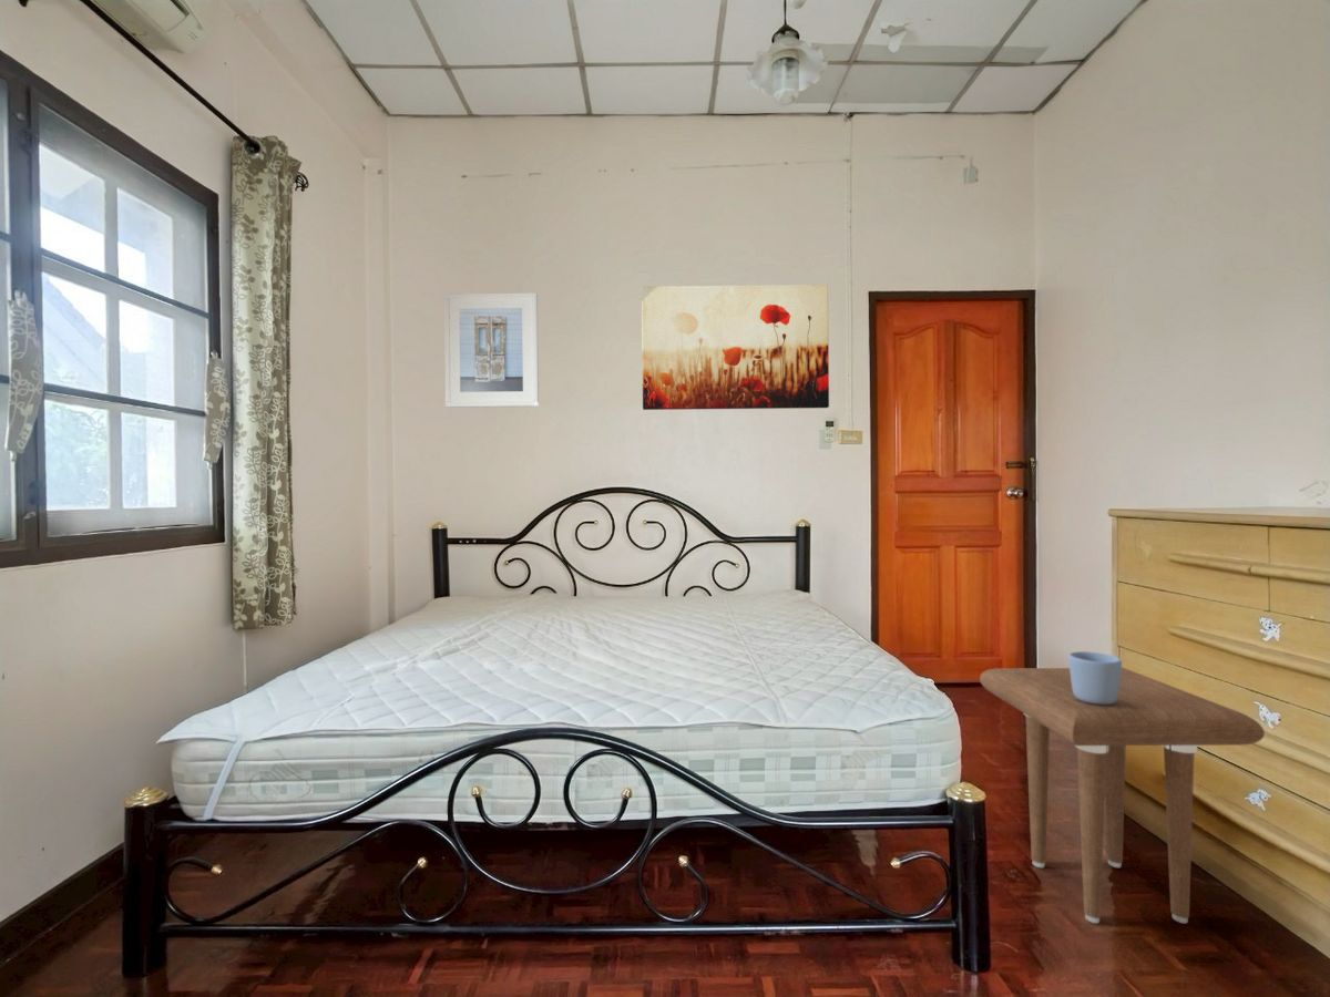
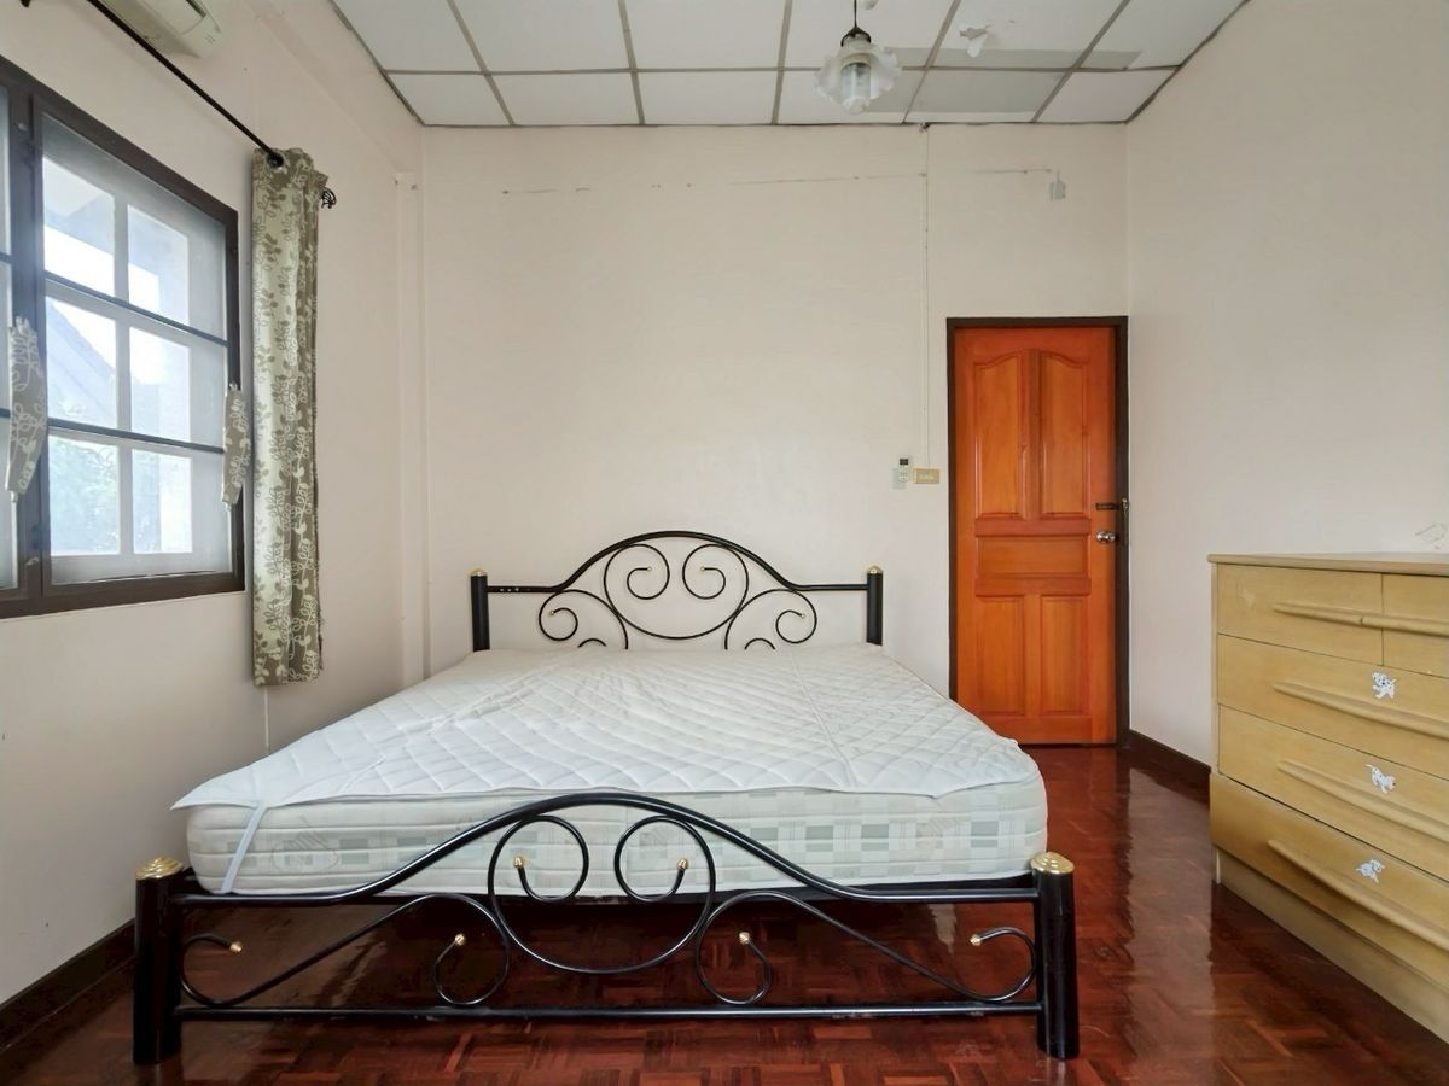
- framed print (491, 350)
- side table (1103, 788)
- wall art (735, 347)
- mug (1089, 676)
